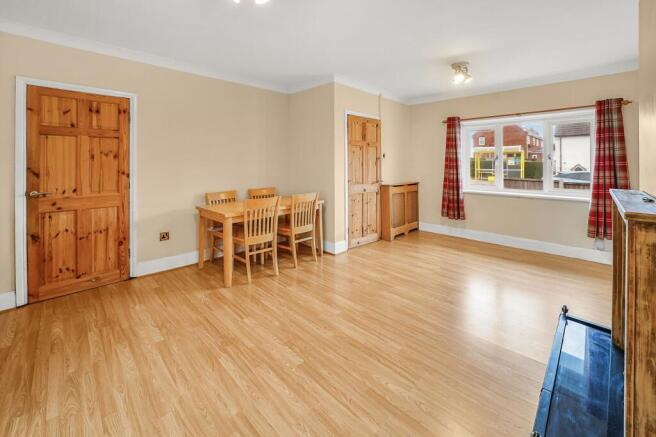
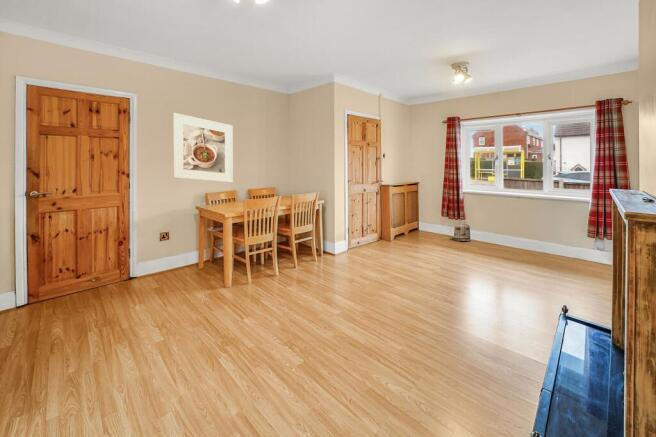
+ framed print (204, 149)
+ basket (462, 229)
